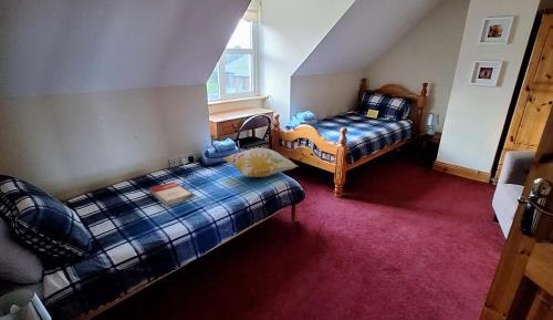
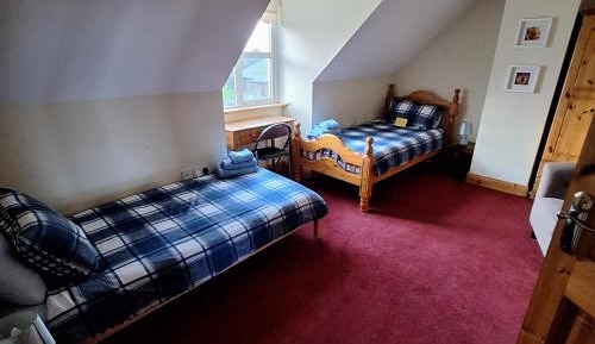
- decorative pillow (259, 162)
- book (170, 193)
